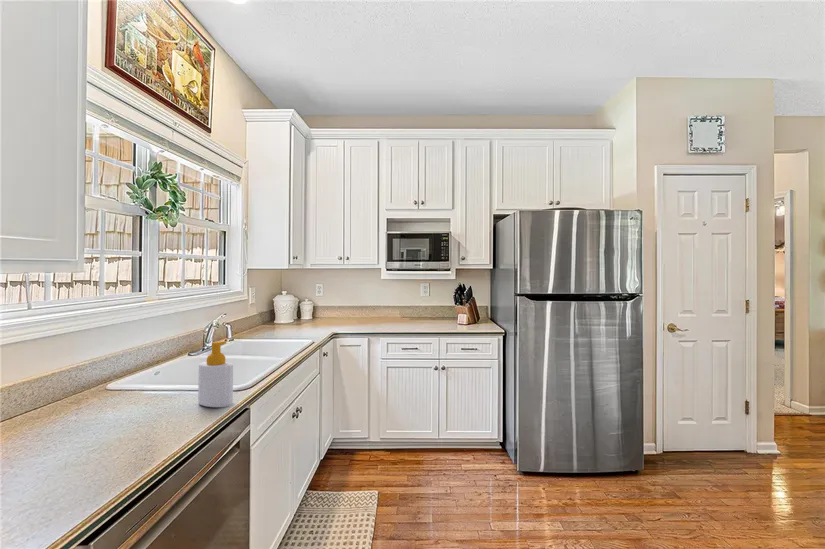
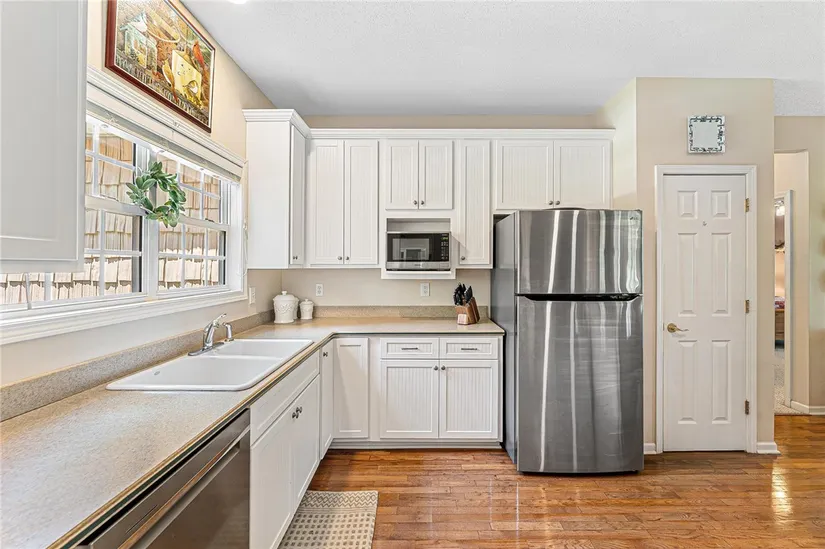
- soap bottle (215, 372)
